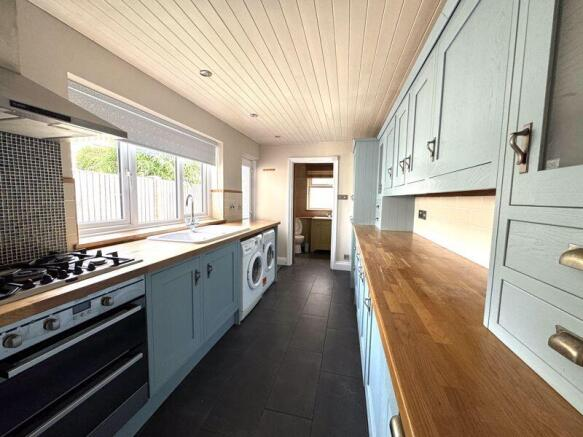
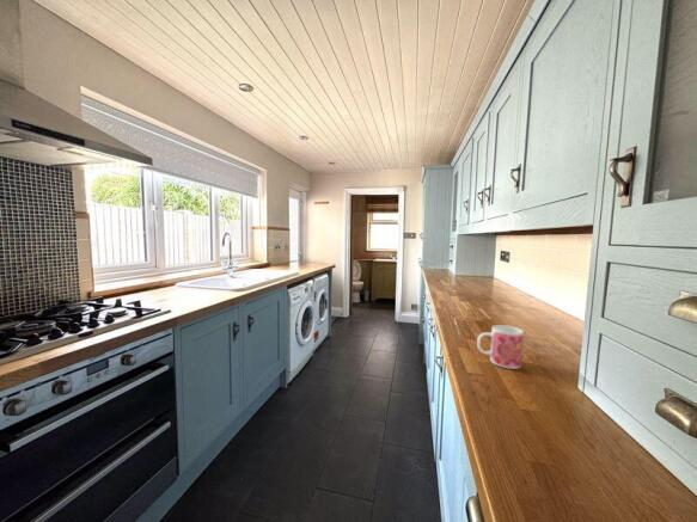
+ mug (499, 344)
